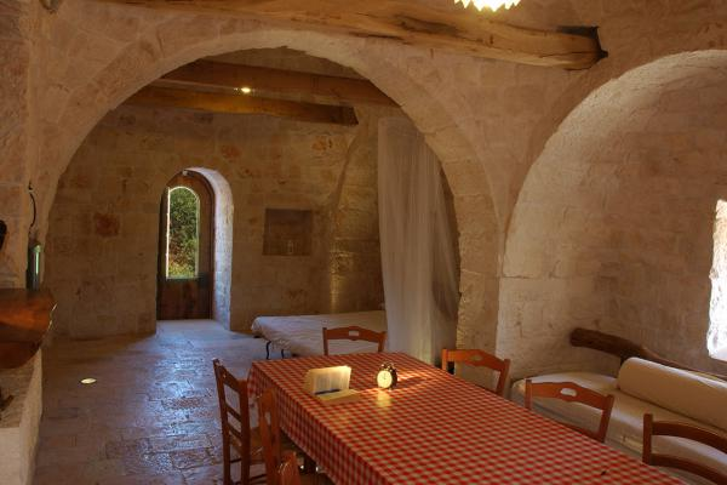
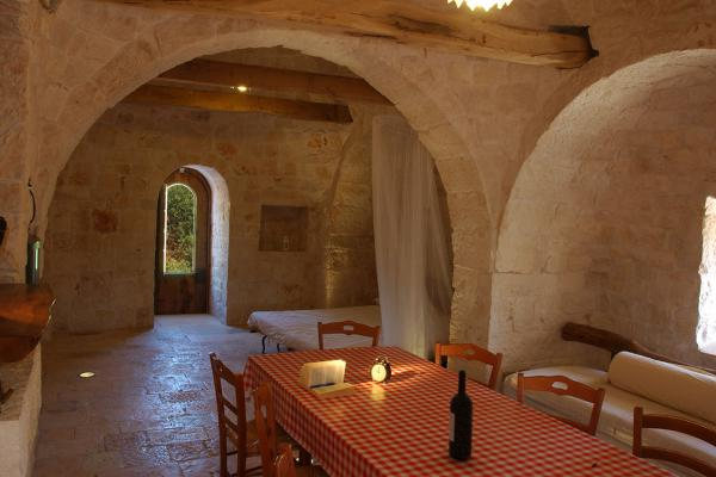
+ wine bottle (461, 413)
